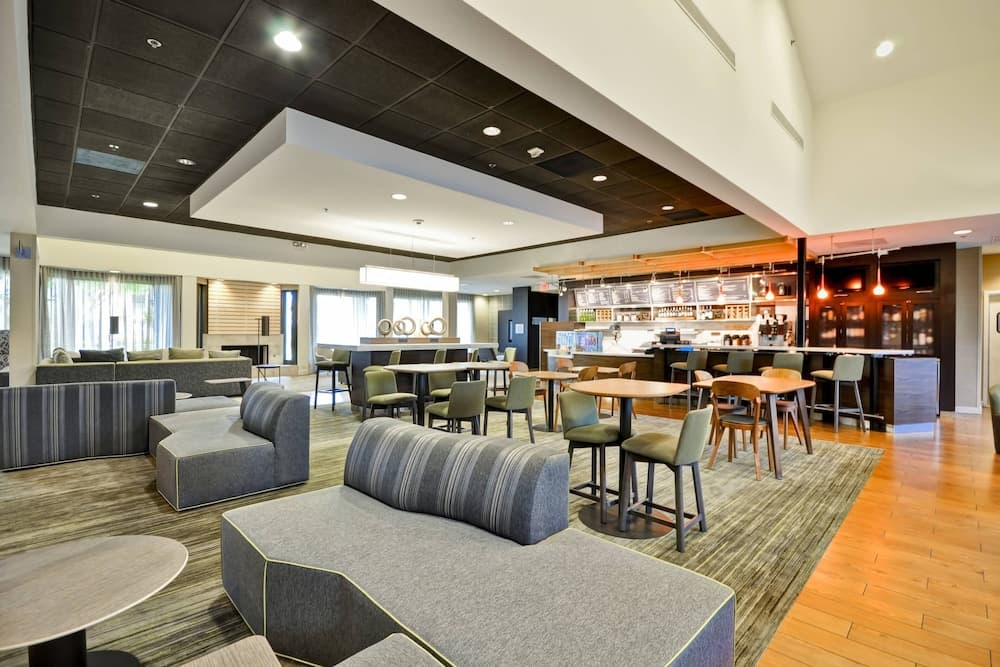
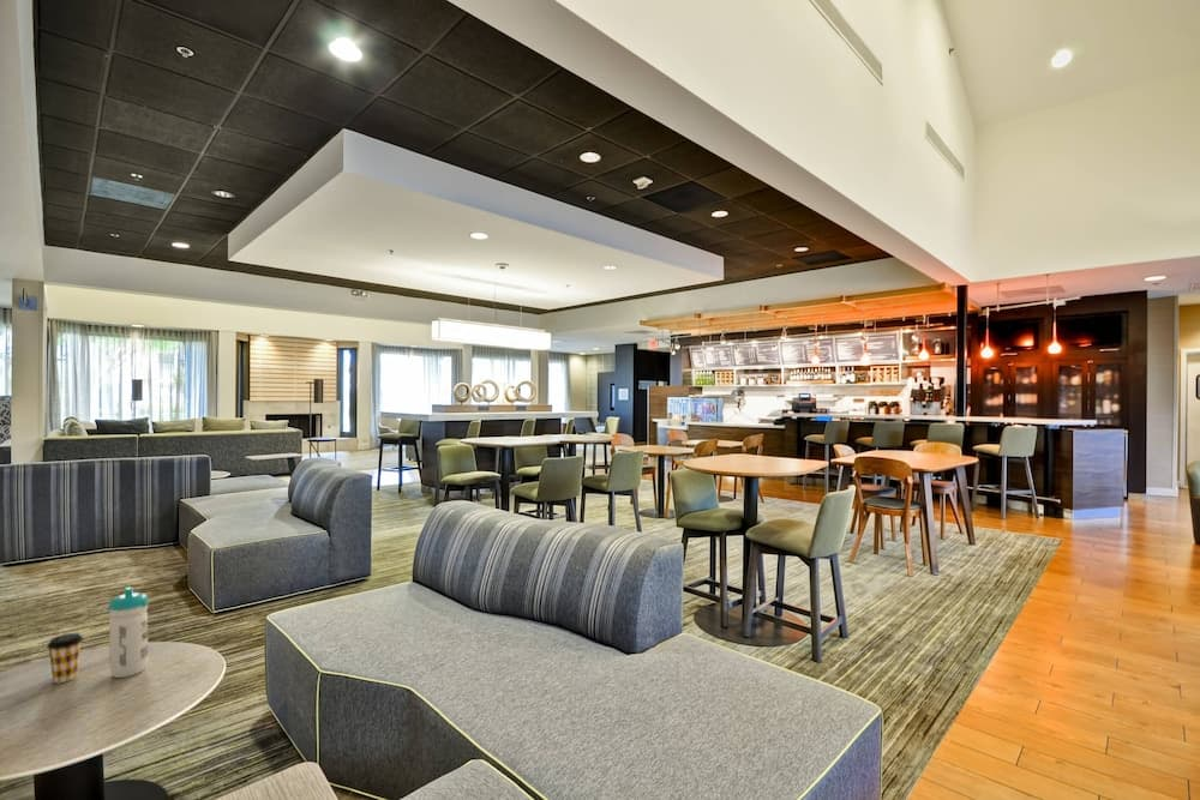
+ coffee cup (65, 657)
+ water bottle (128, 630)
